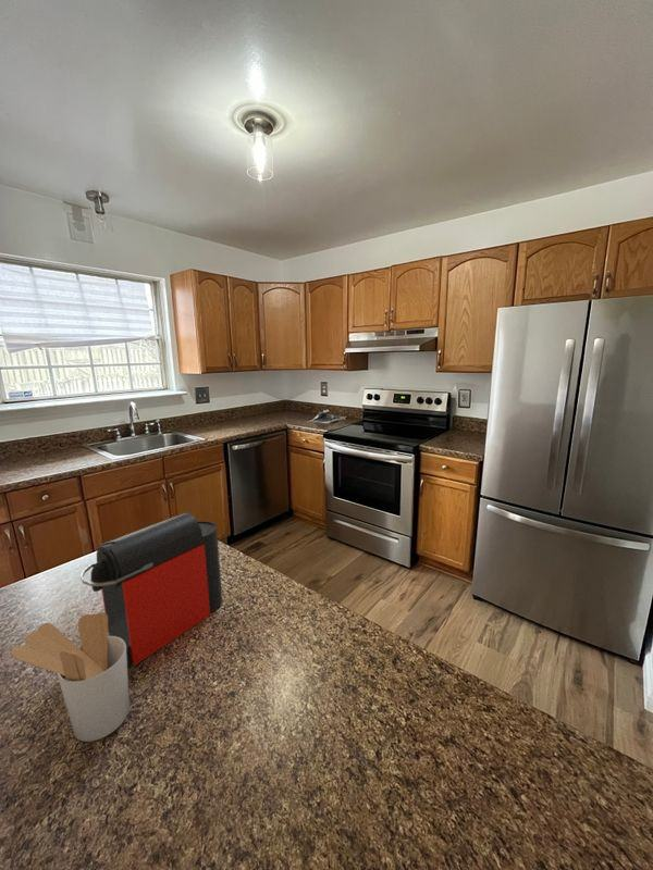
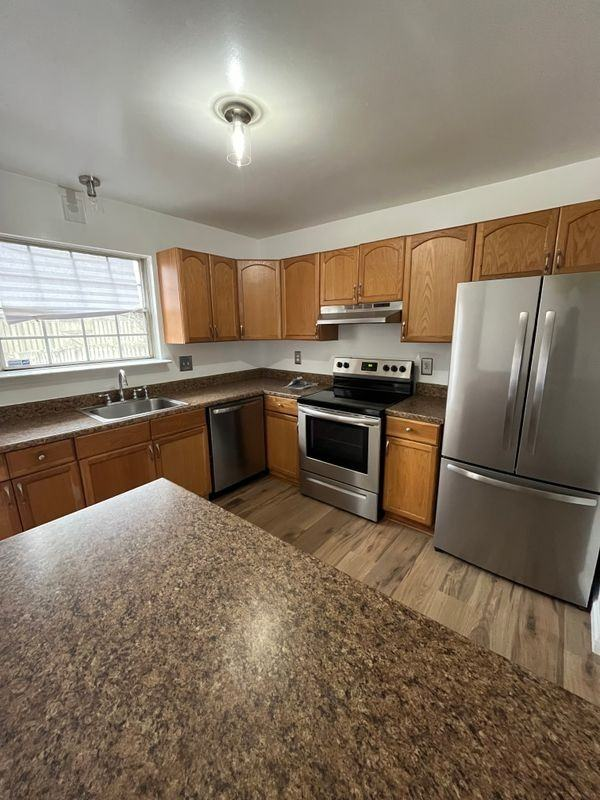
- utensil holder (78, 675)
- coffee maker (153, 581)
